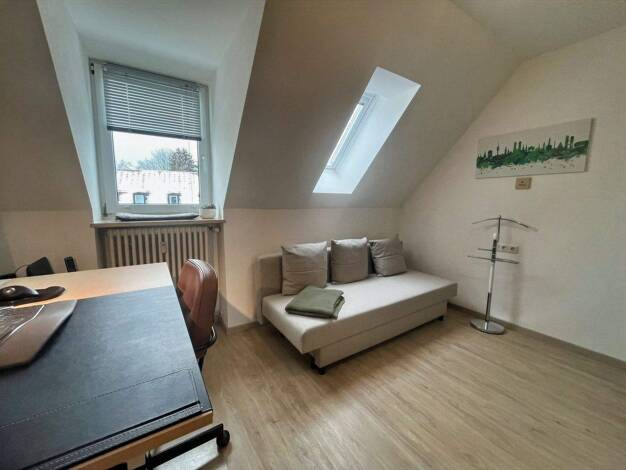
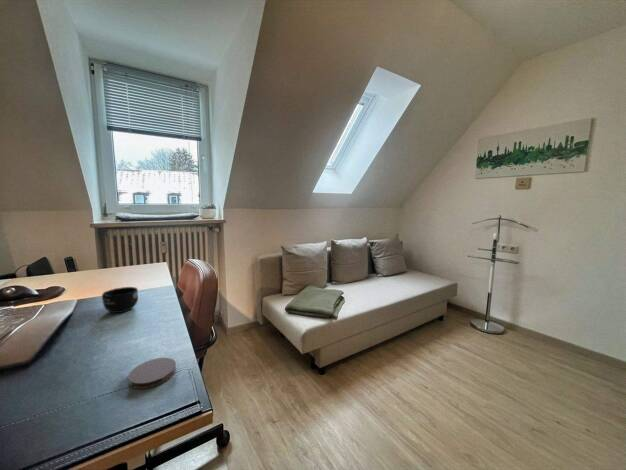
+ coaster (153, 371)
+ mug (120, 299)
